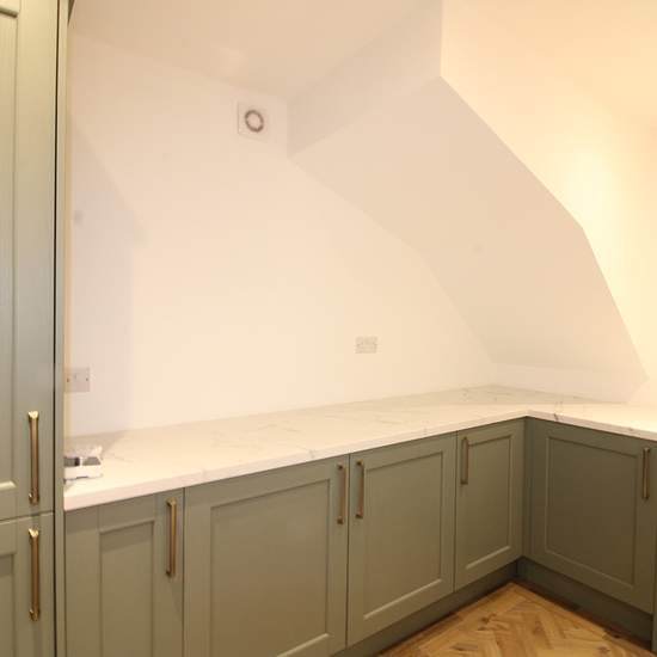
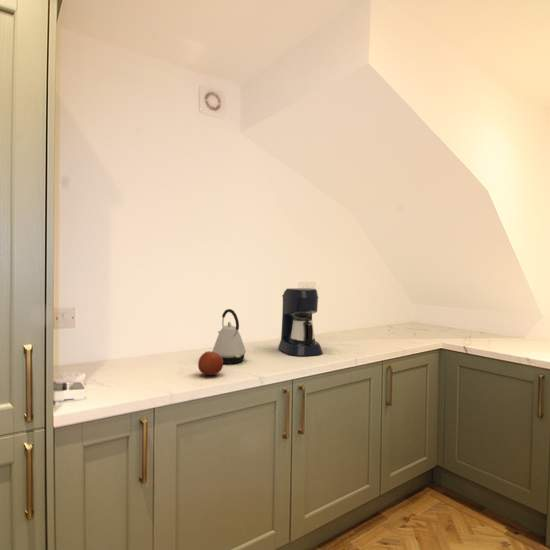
+ coffee maker (302, 319)
+ kettle (228, 334)
+ fruit (210, 363)
